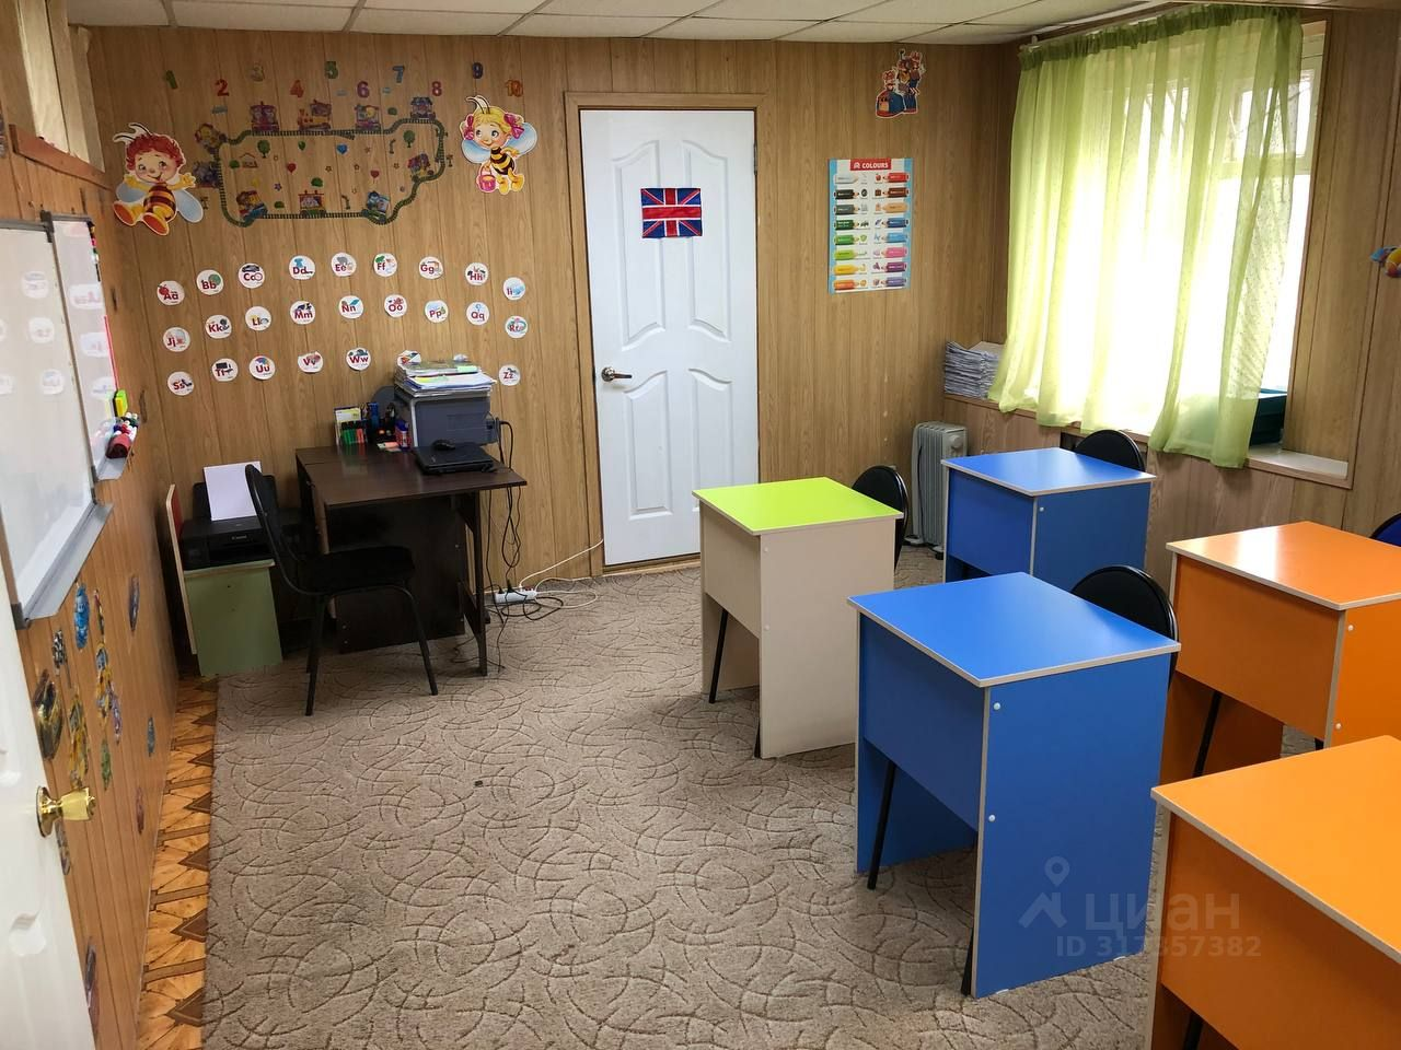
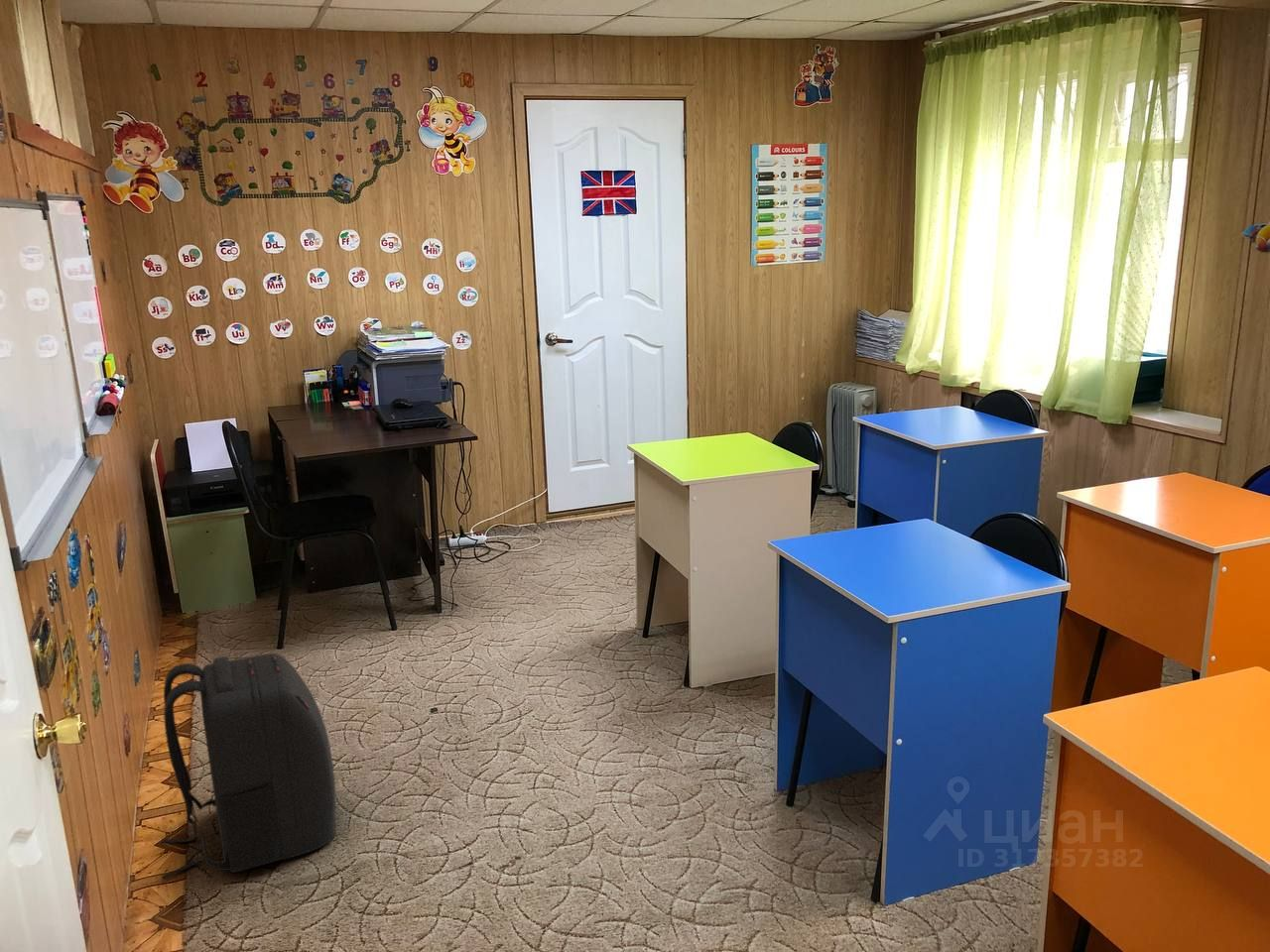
+ backpack (240, 751)
